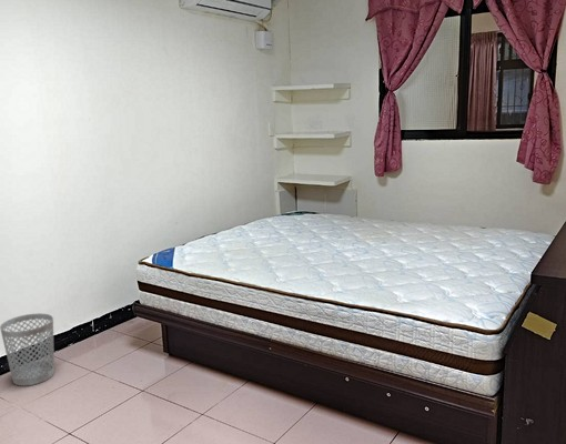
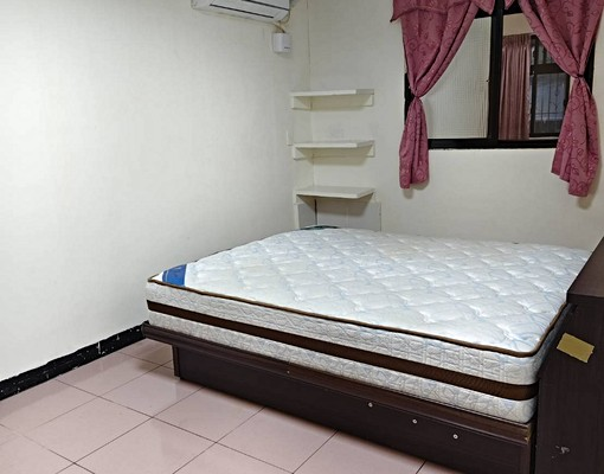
- wastebasket (31, 349)
